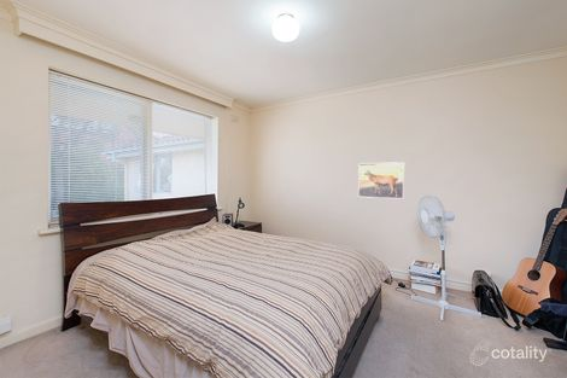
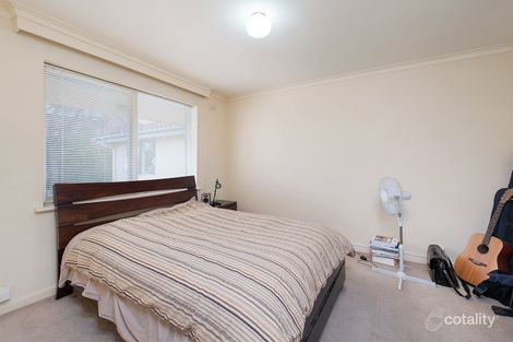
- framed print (380, 180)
